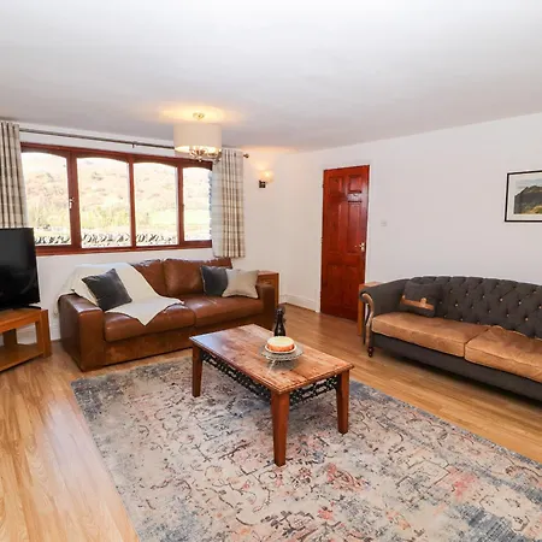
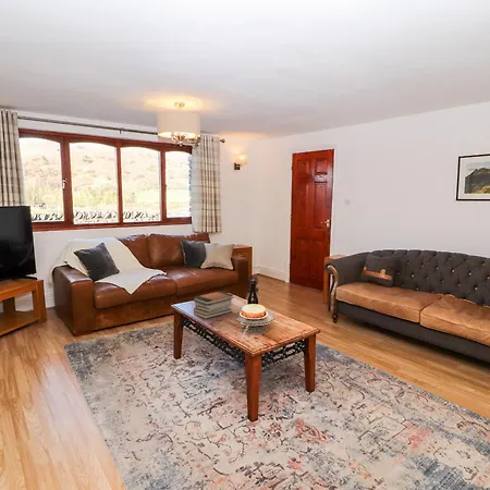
+ book stack (213, 304)
